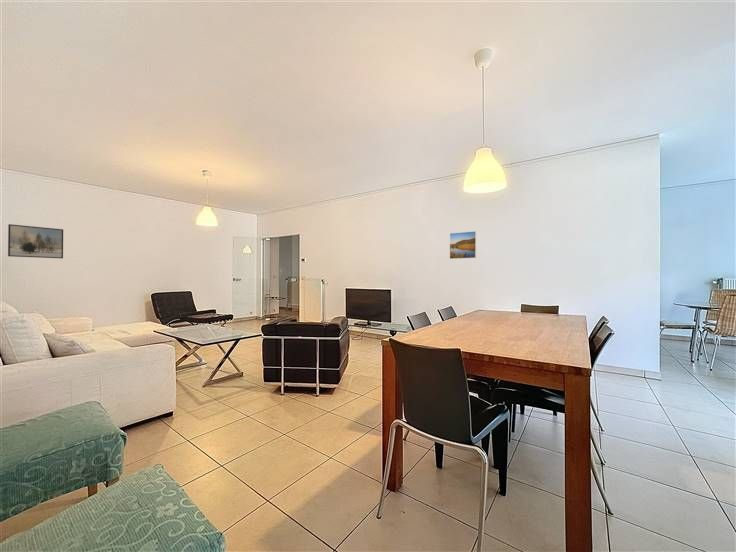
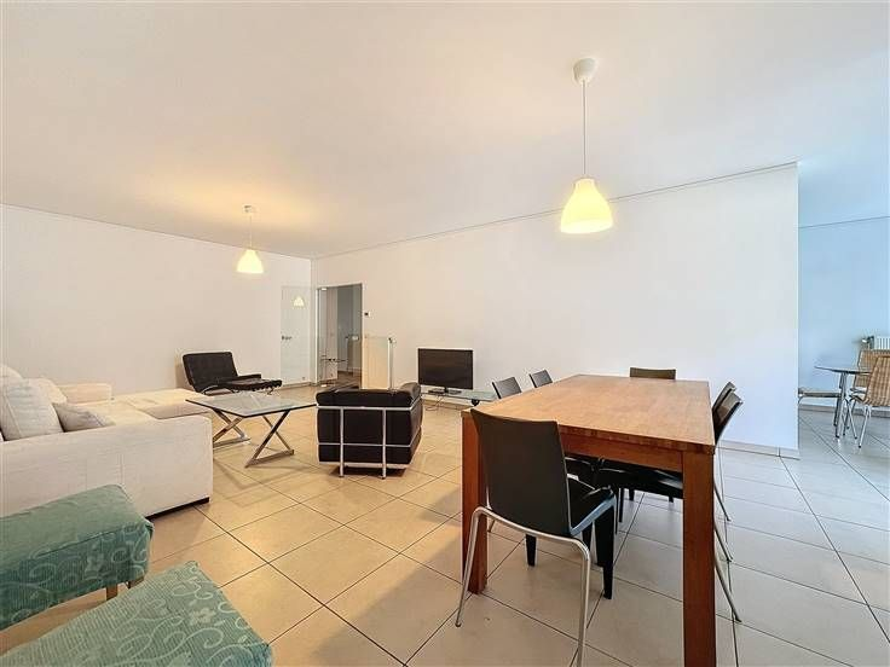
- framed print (37, 242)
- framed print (462, 245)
